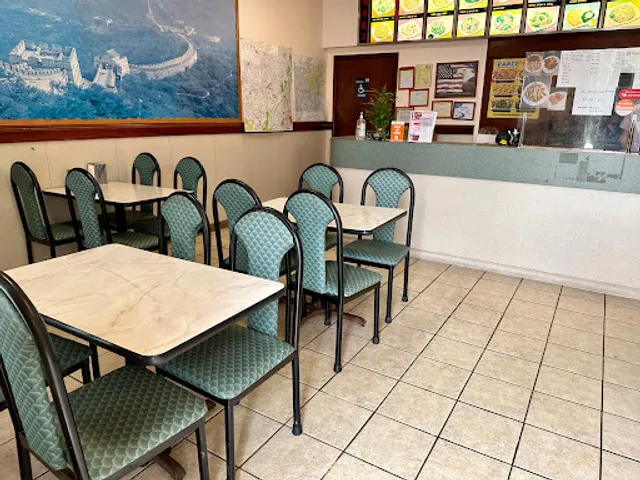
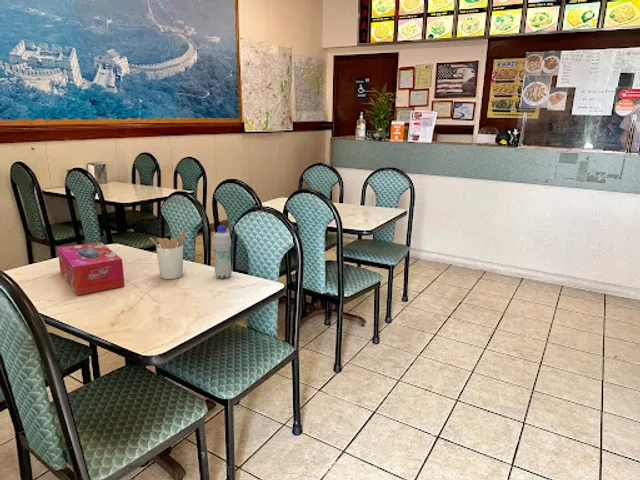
+ tissue box (89, 266)
+ bottle (222, 251)
+ utensil holder (169, 254)
